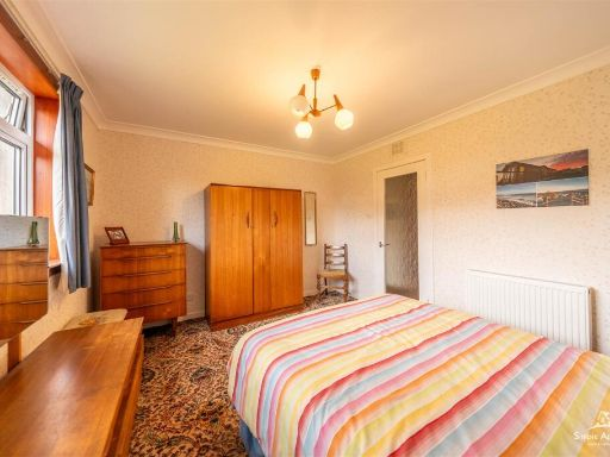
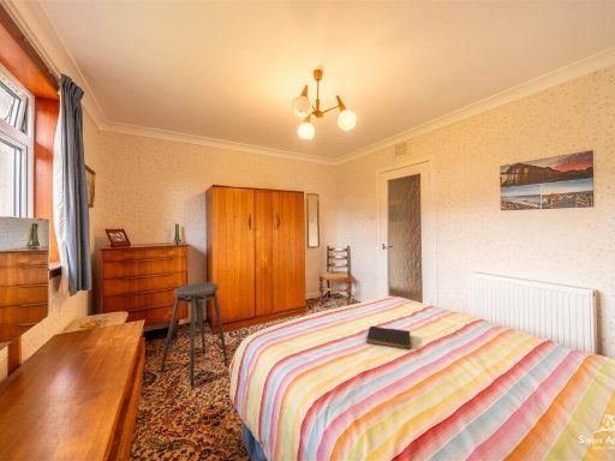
+ stool (193, 327)
+ book (388, 336)
